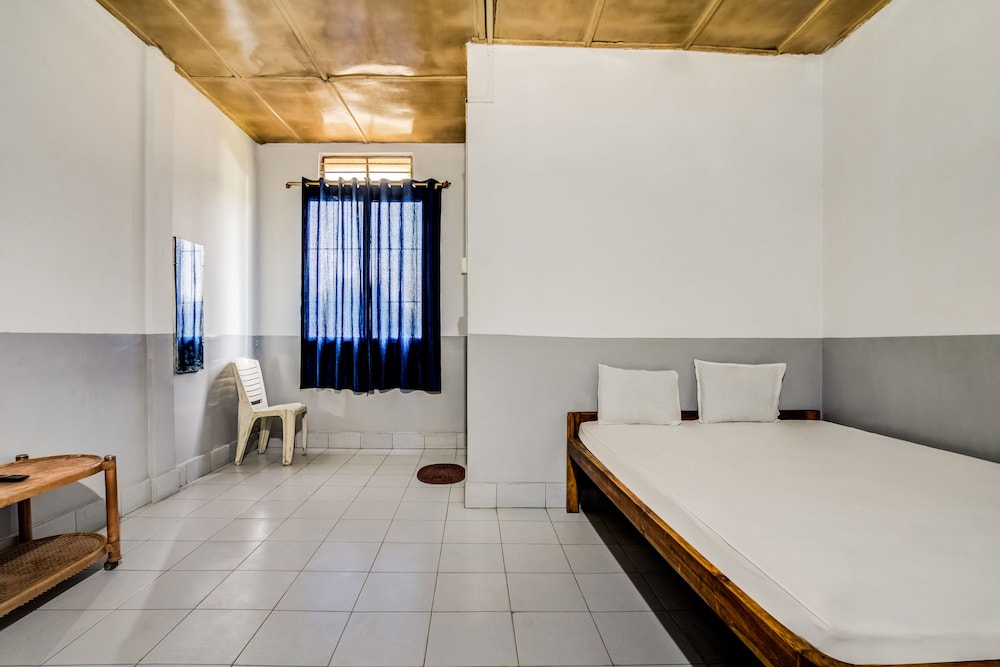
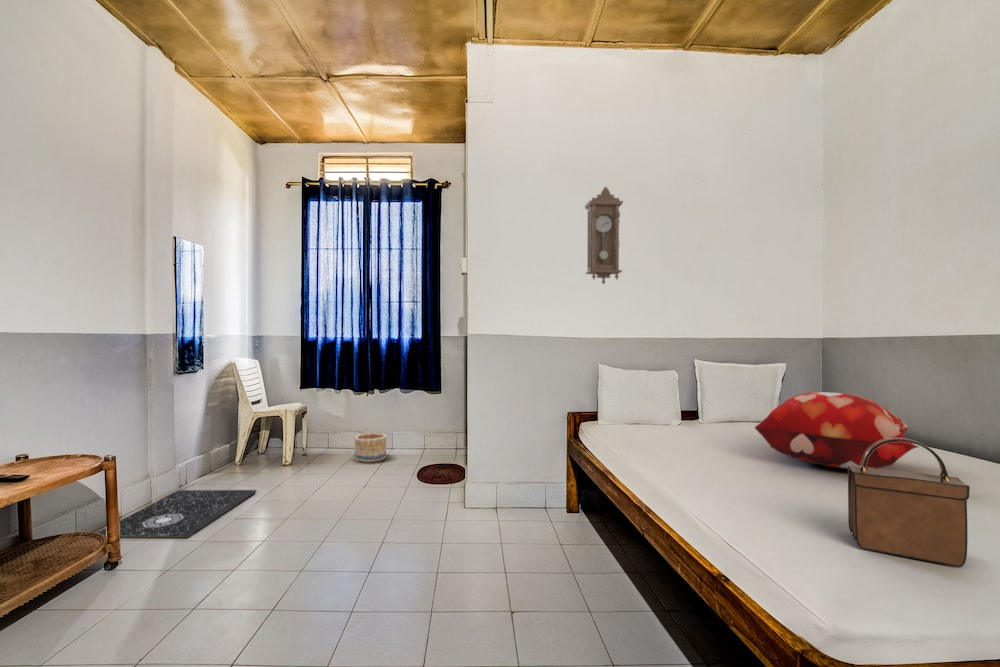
+ handbag (903, 493)
+ pendulum clock (603, 236)
+ basket (370, 446)
+ decorative pillow (833, 427)
+ bath mat (183, 511)
